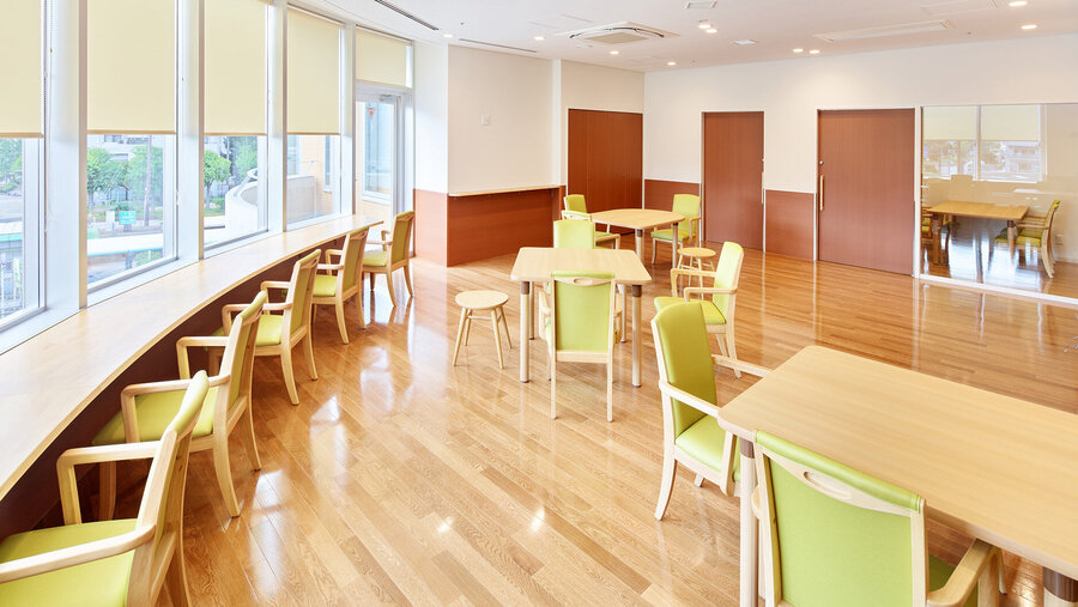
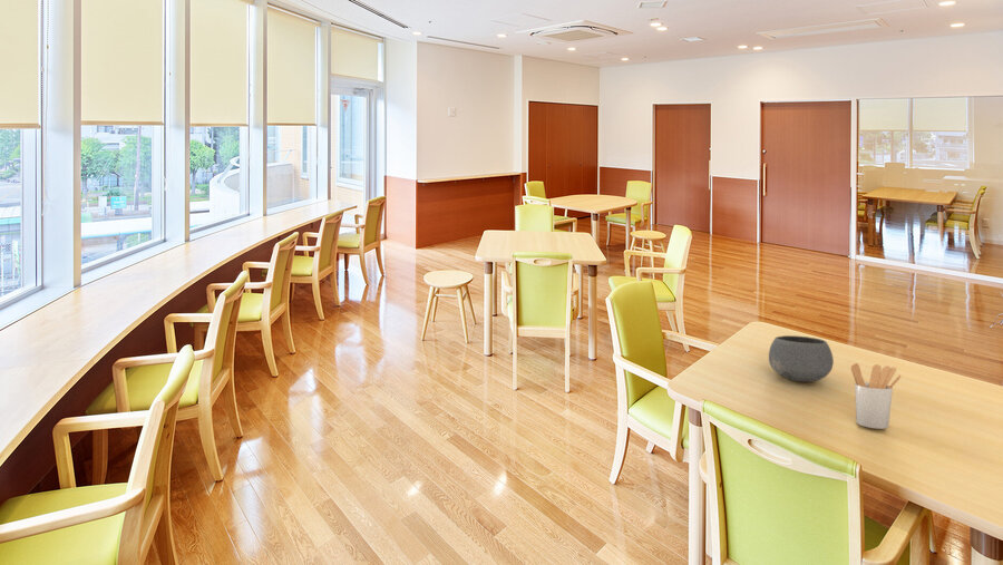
+ utensil holder (876, 393)
+ bowl (800, 359)
